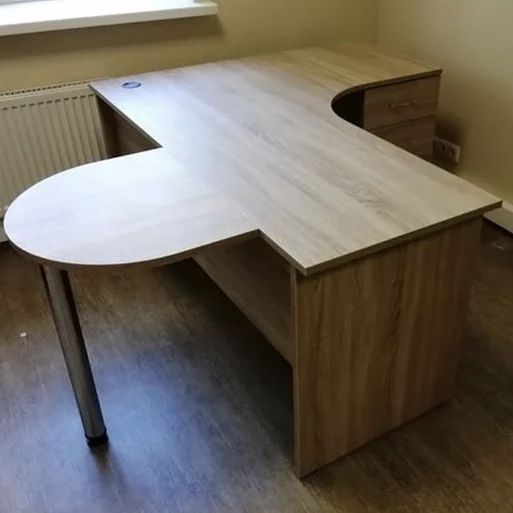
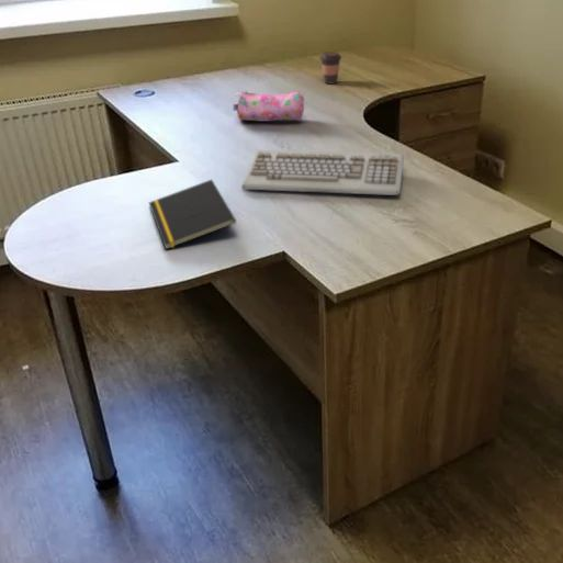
+ coffee cup (330, 68)
+ keyboard (324, 170)
+ pencil case (269, 105)
+ notepad (190, 212)
